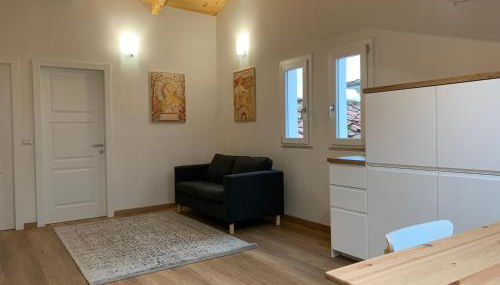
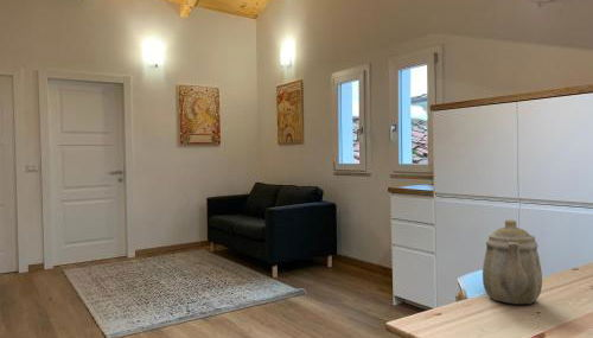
+ teapot (511, 259)
